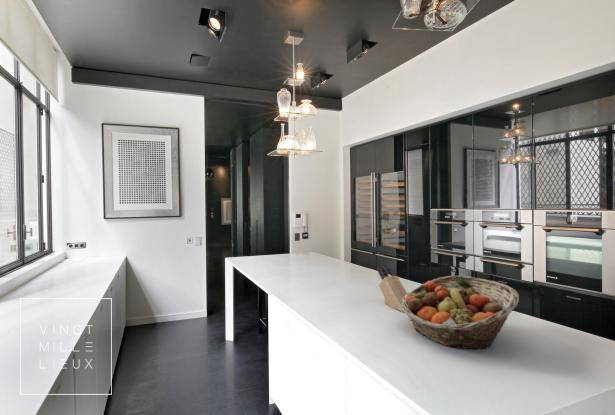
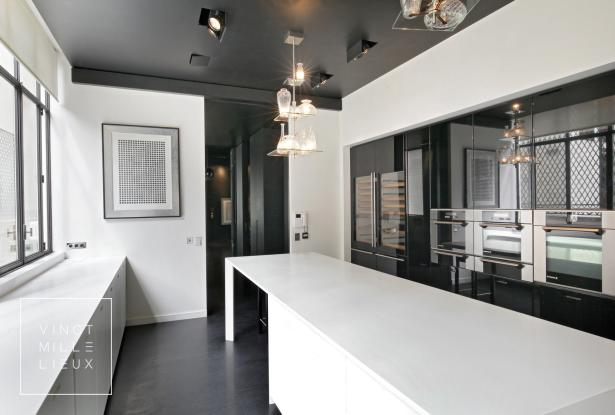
- fruit basket (455, 307)
- knife block (394, 286)
